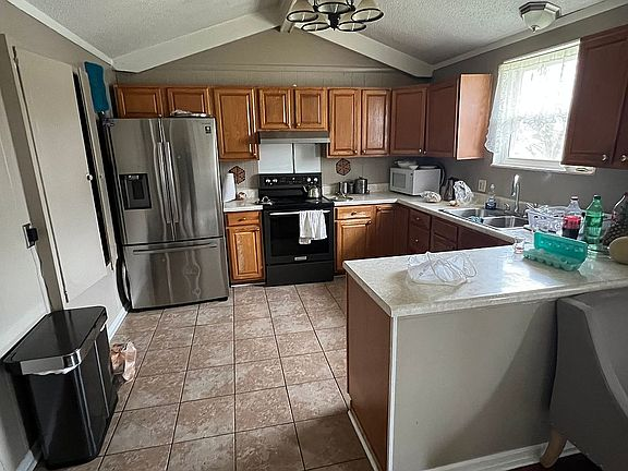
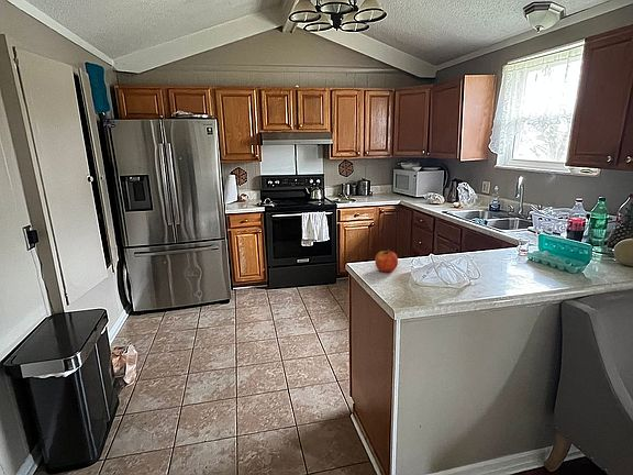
+ fruit (386, 259)
